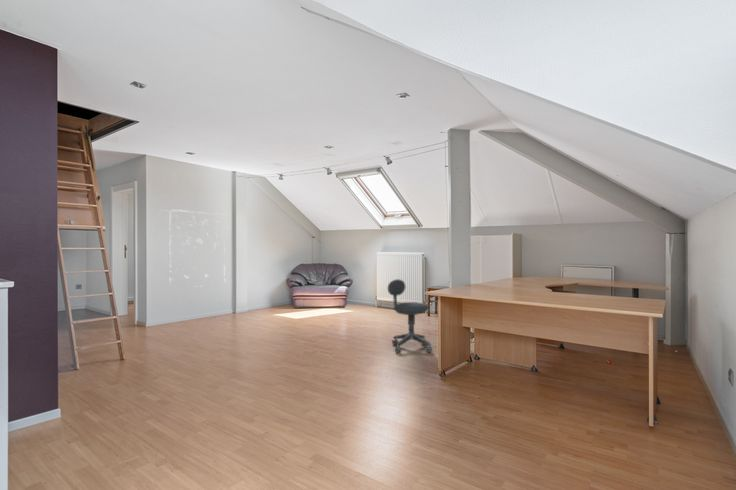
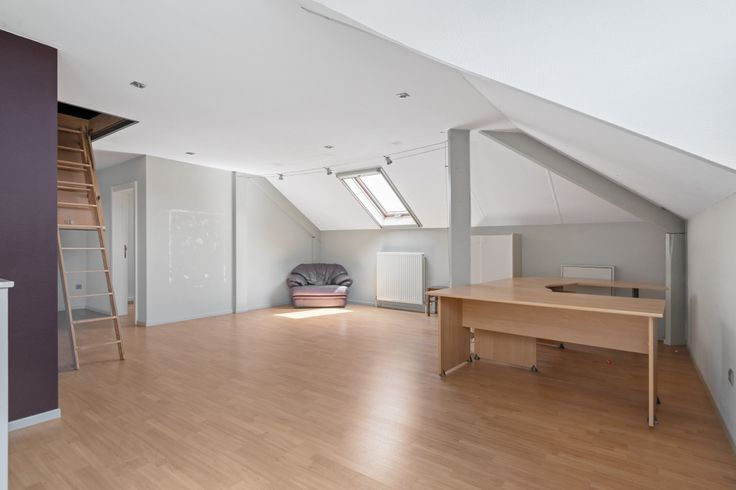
- office chair (411, 314)
